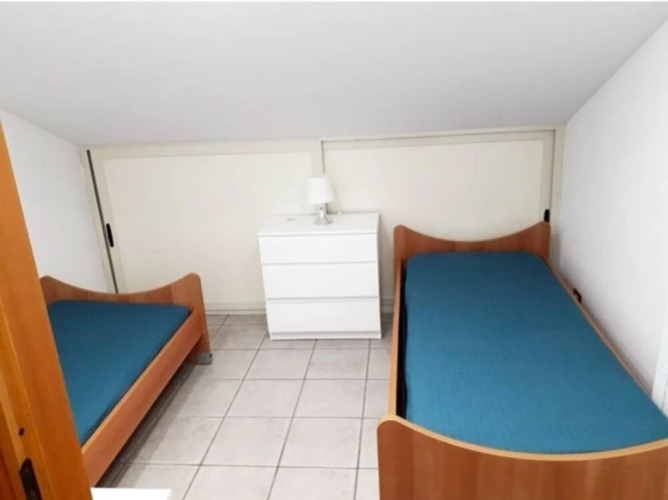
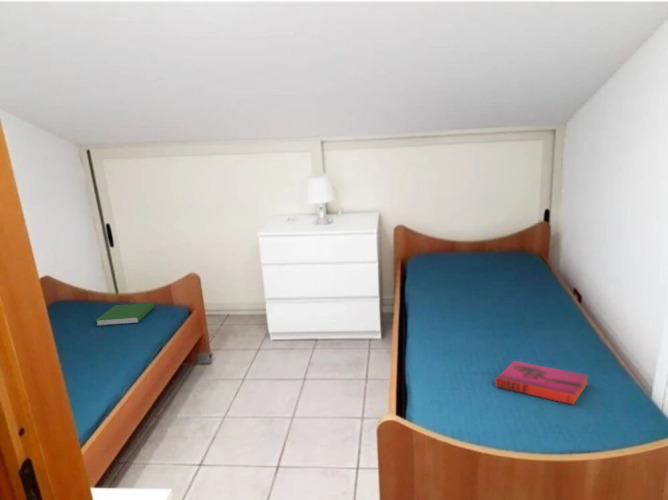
+ hardback book (541, 381)
+ hardcover book (126, 313)
